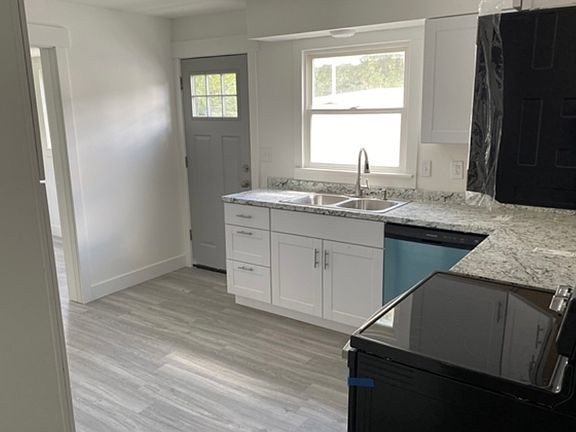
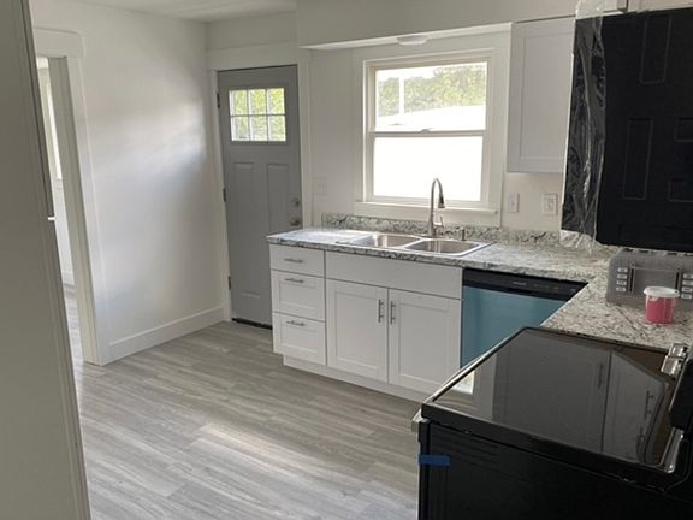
+ cup (659, 305)
+ toaster (656, 273)
